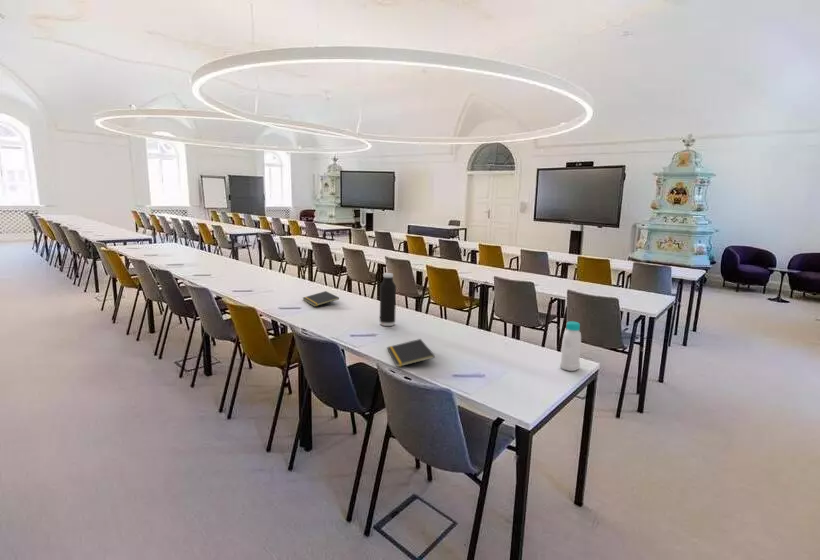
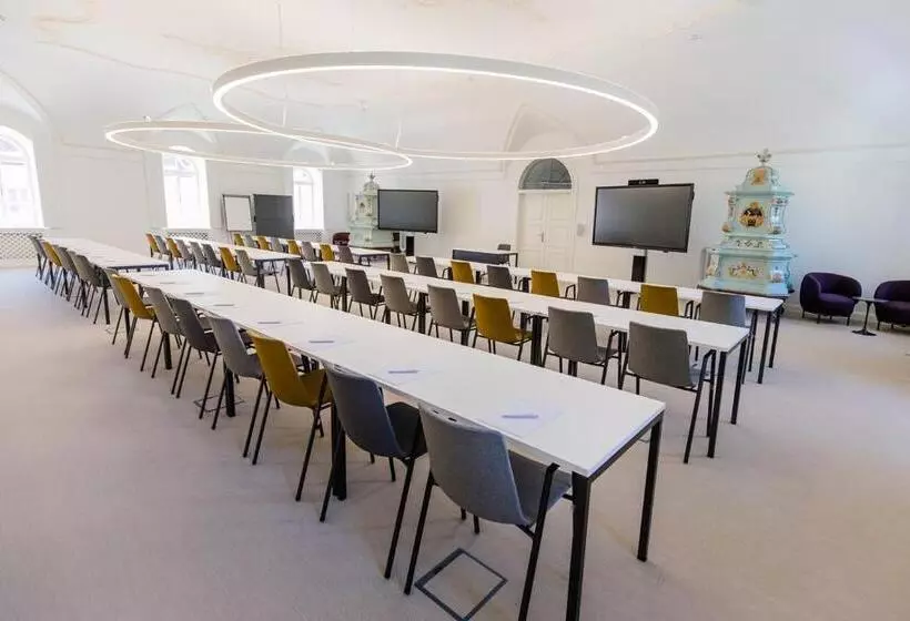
- water bottle (387, 299)
- notepad (320, 298)
- notepad (409, 352)
- bottle (571, 345)
